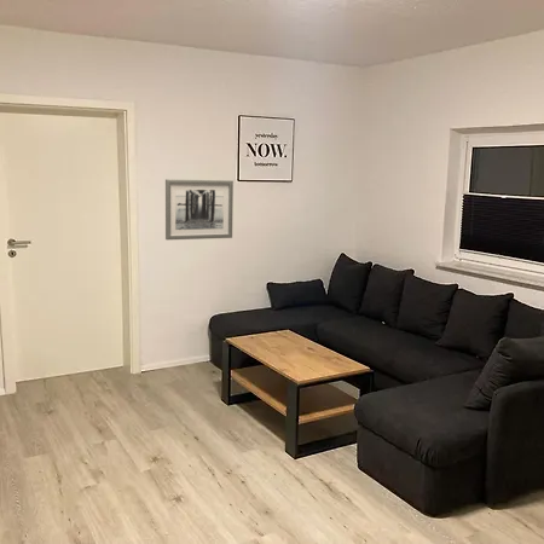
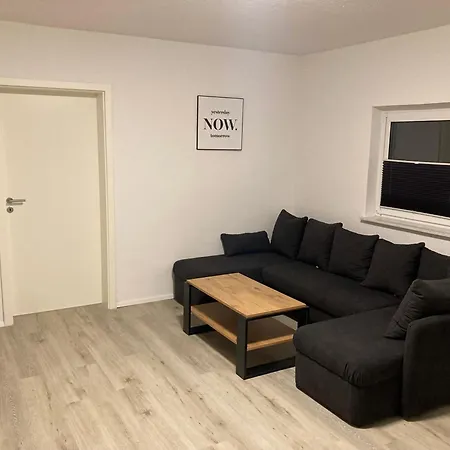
- wall art (199, 209)
